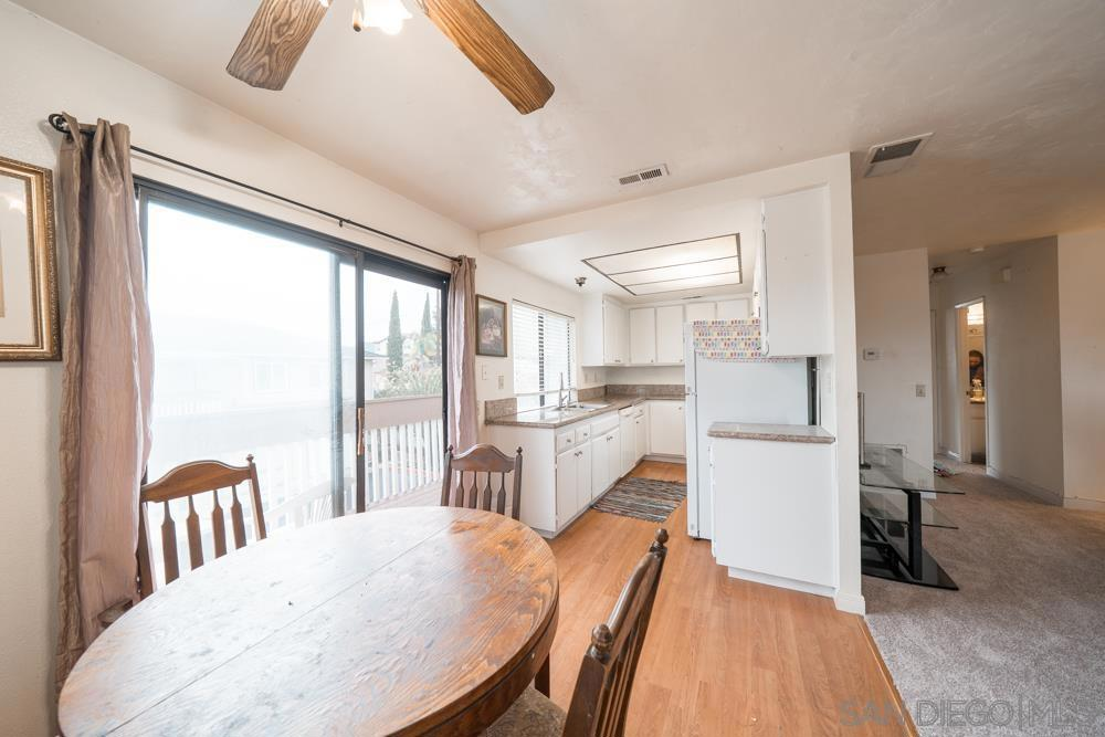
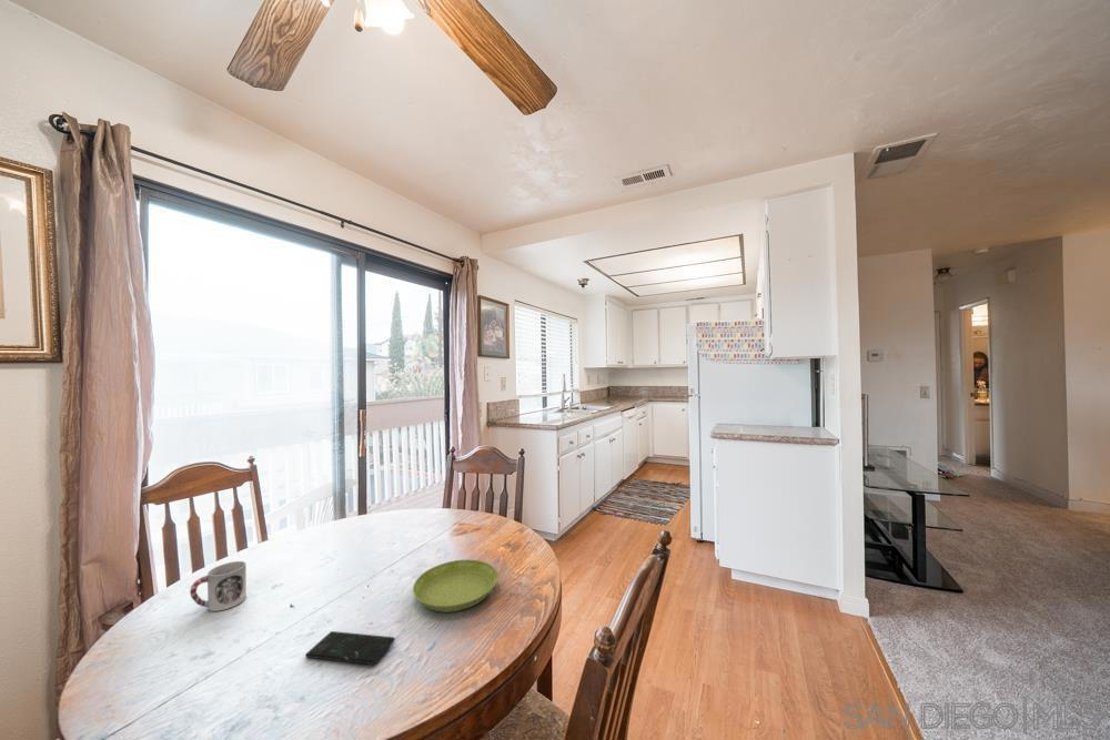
+ saucer (456, 586)
+ cup (219, 588)
+ smartphone (351, 647)
